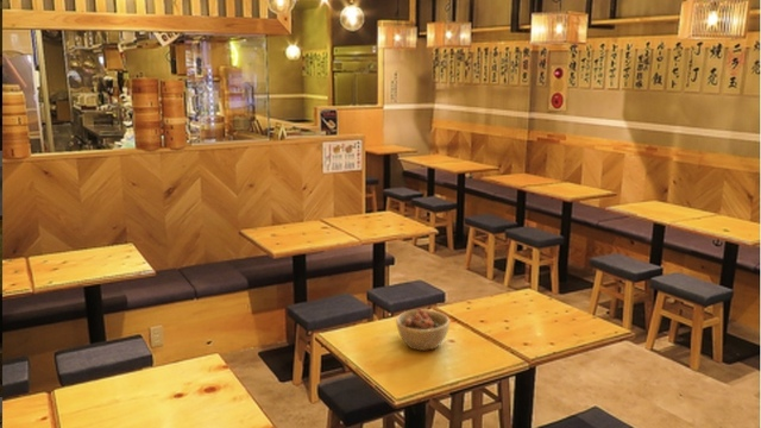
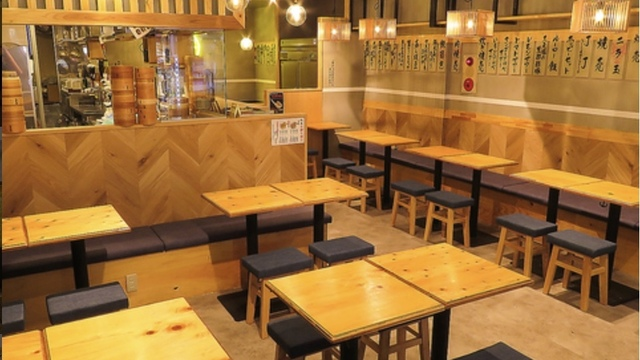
- bowl (422, 327)
